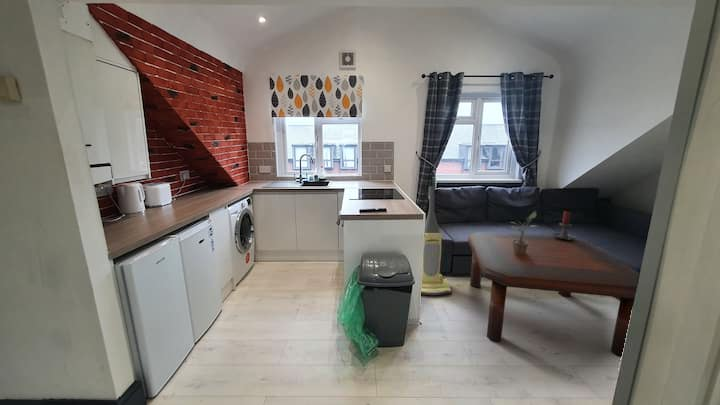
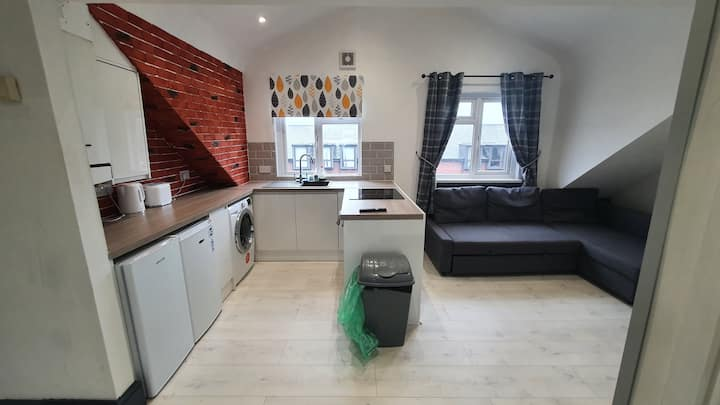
- coffee table (537, 283)
- vacuum cleaner (432, 239)
- candle holder (566, 225)
- potted plant (520, 231)
